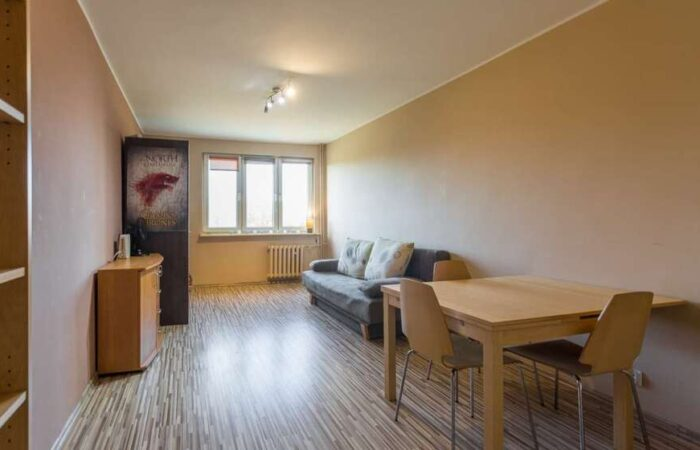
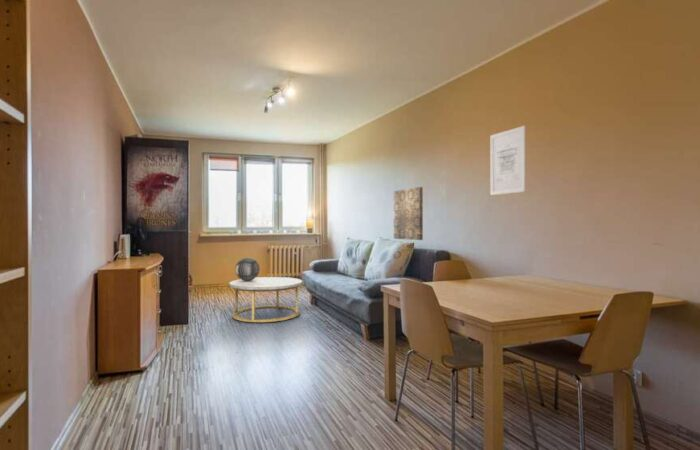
+ wall art (507, 162)
+ decorative sphere (247, 269)
+ wall art (407, 214)
+ coffee table (265, 291)
